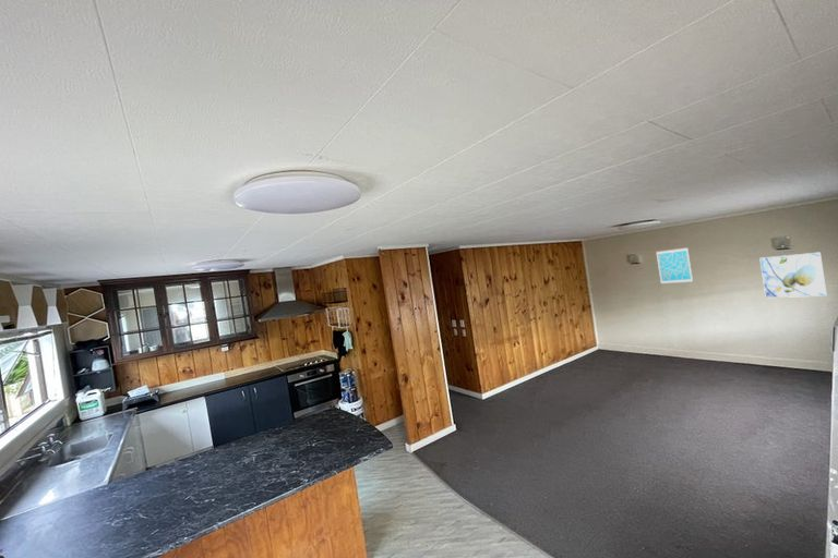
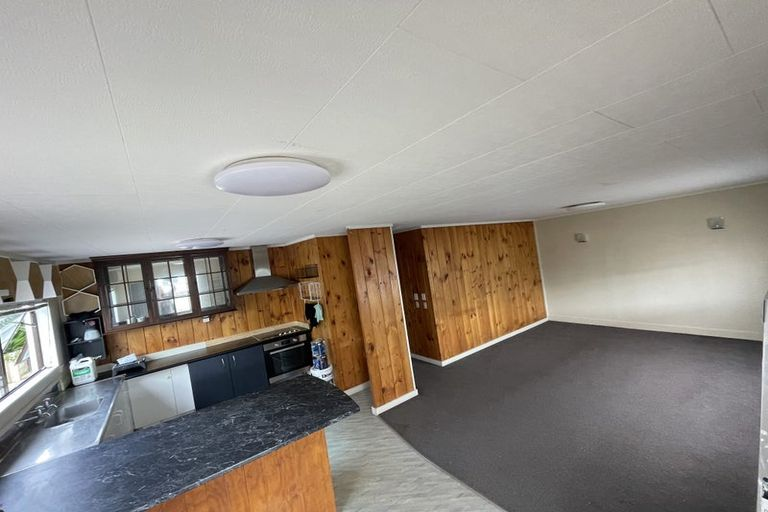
- wall art (673, 266)
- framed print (791, 276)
